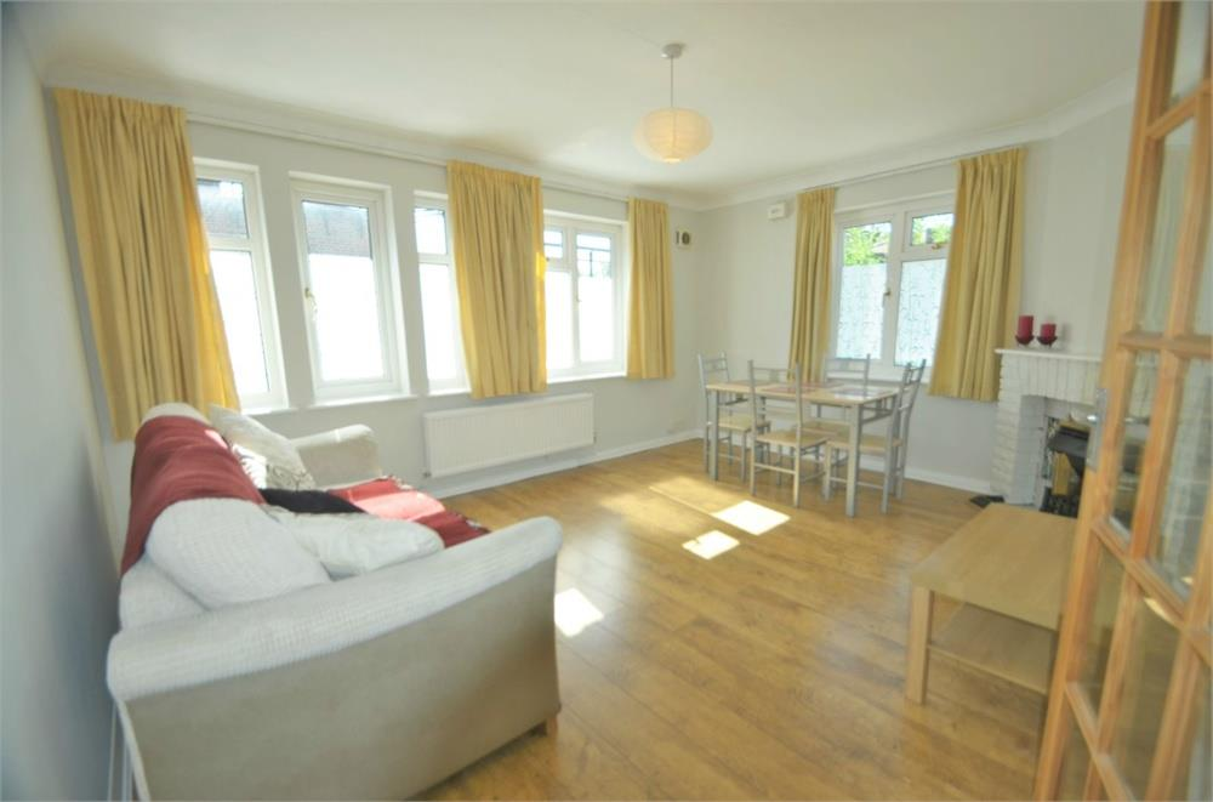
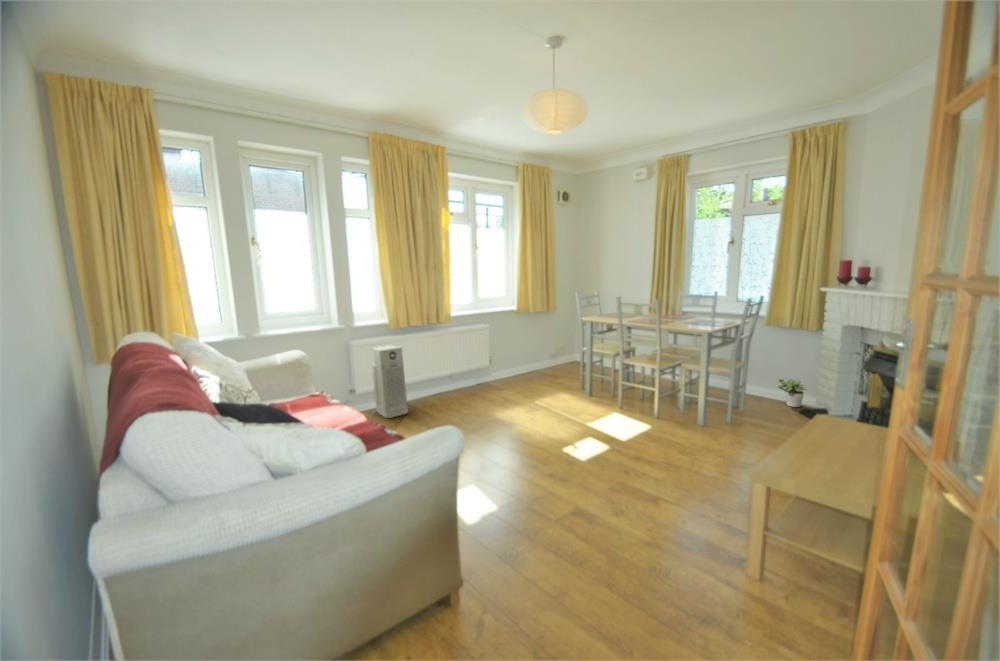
+ potted plant (789, 391)
+ air purifier (388, 379)
